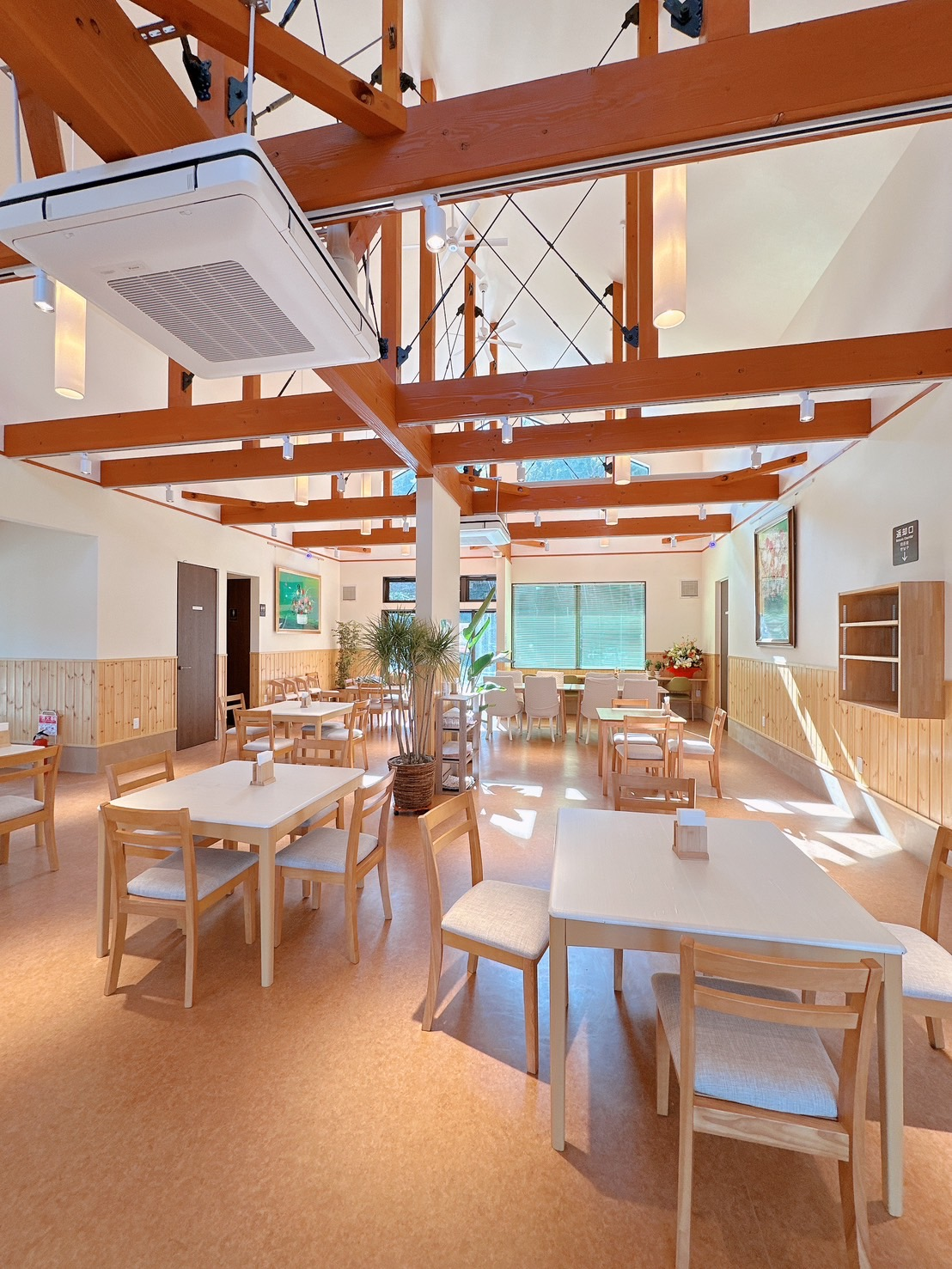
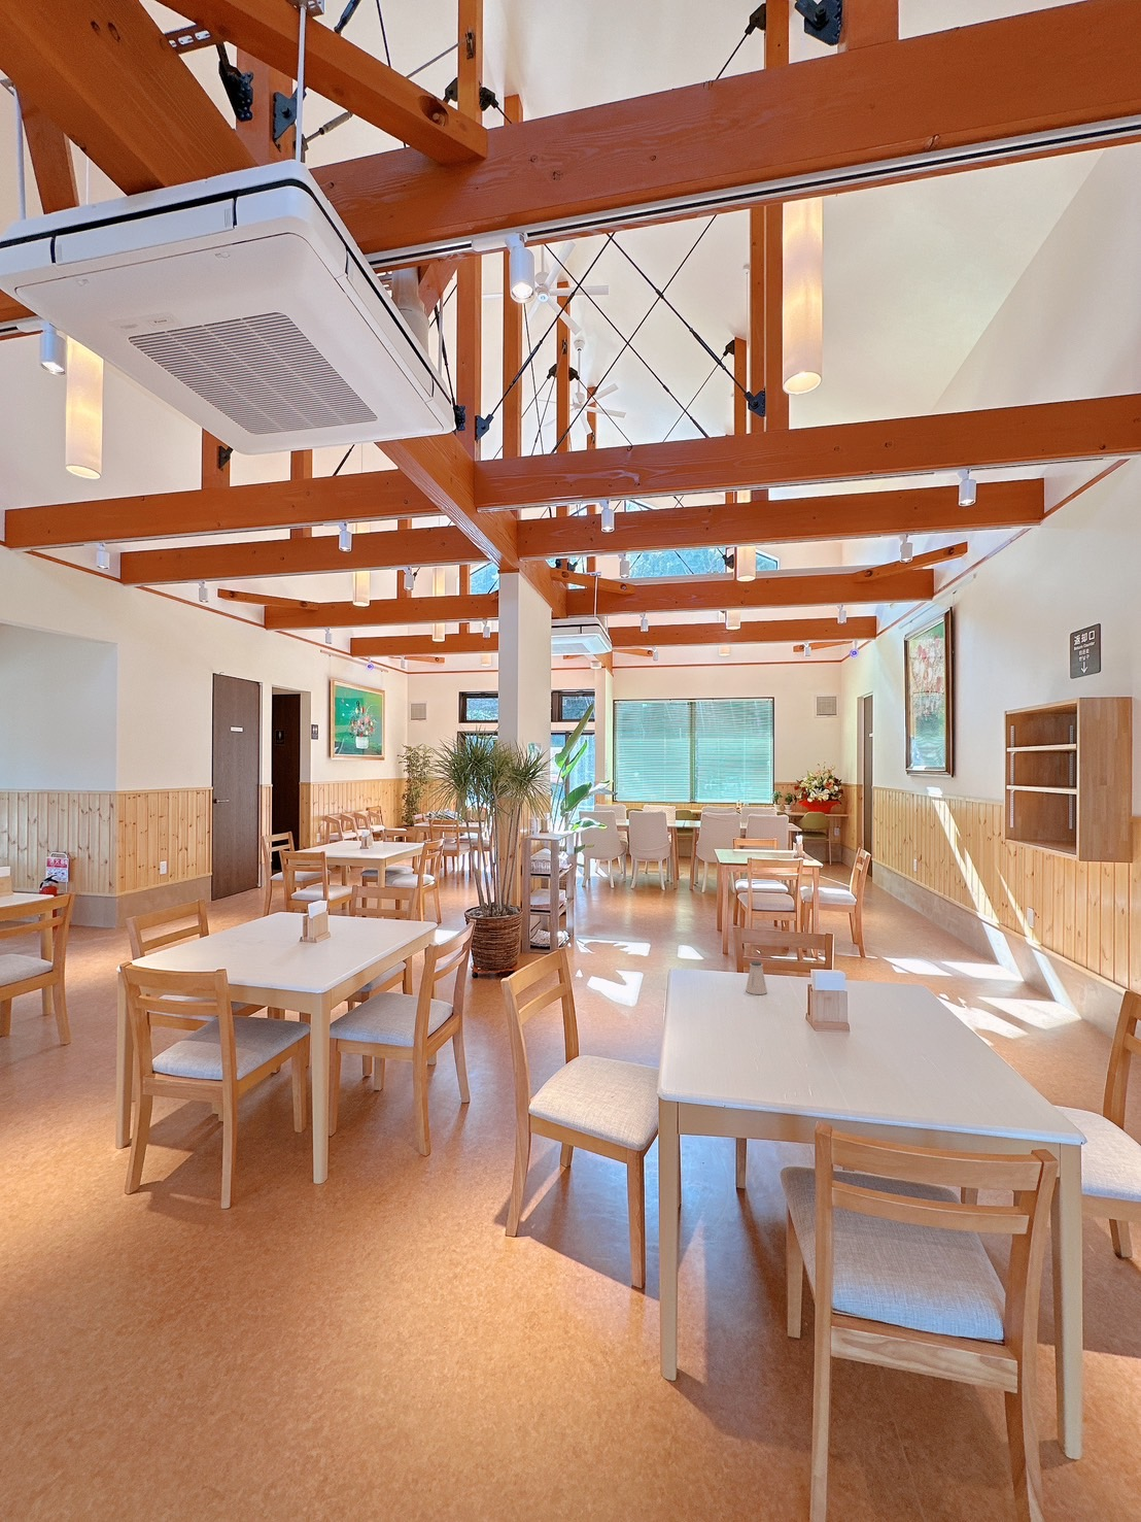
+ saltshaker (756, 976)
